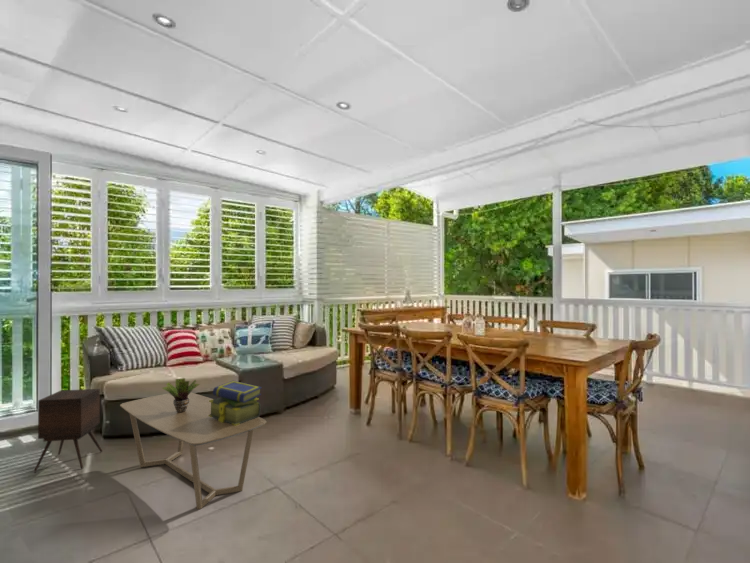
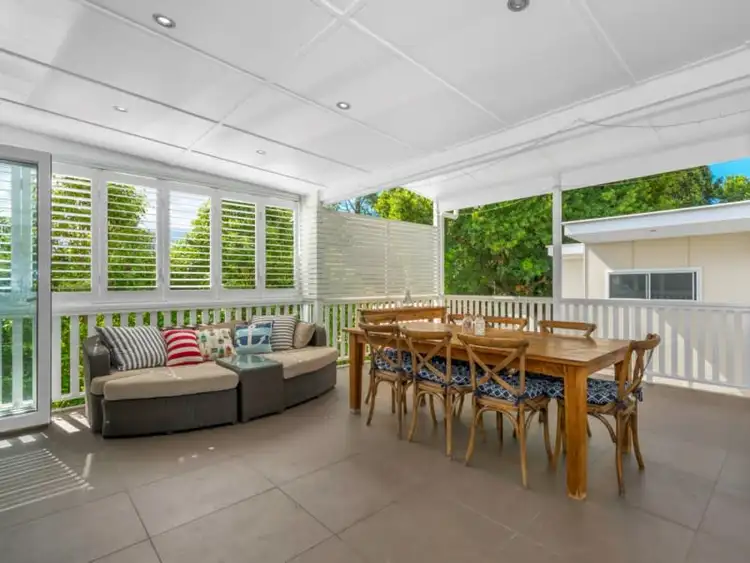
- potted plant (182, 394)
- coffee table (189, 444)
- stack of books (237, 400)
- side table (69, 428)
